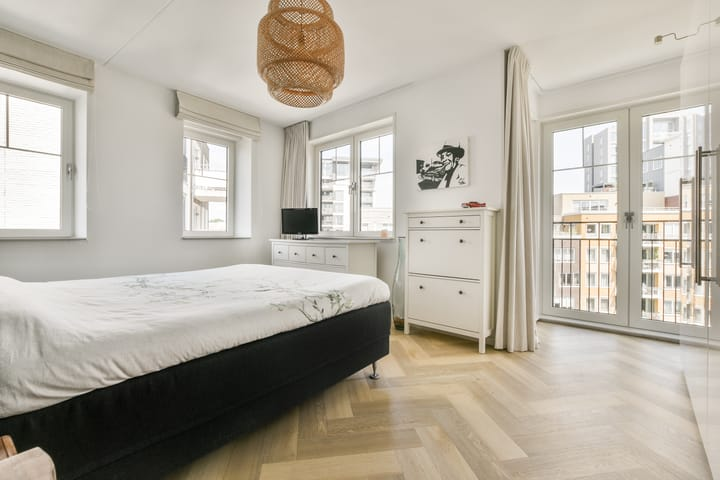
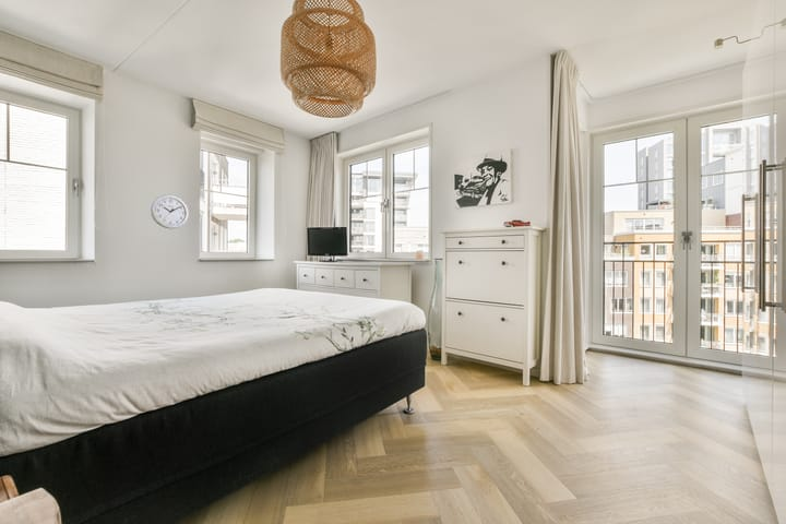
+ wall clock (170, 211)
